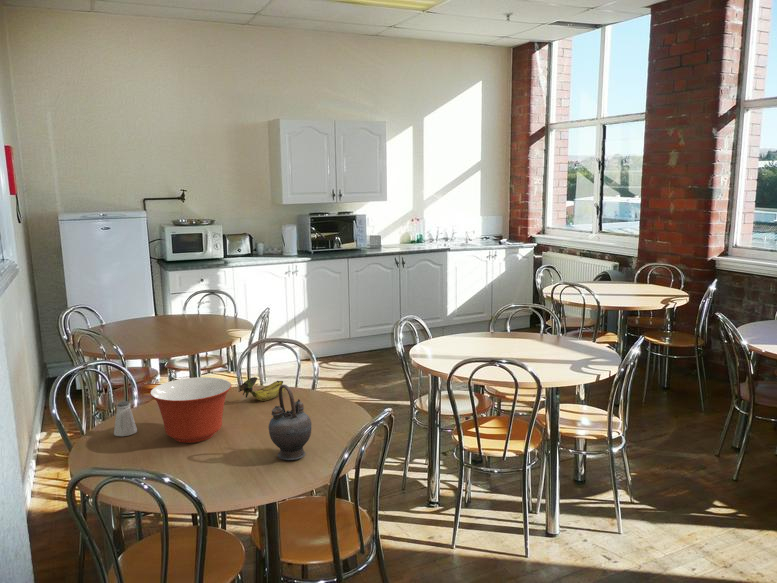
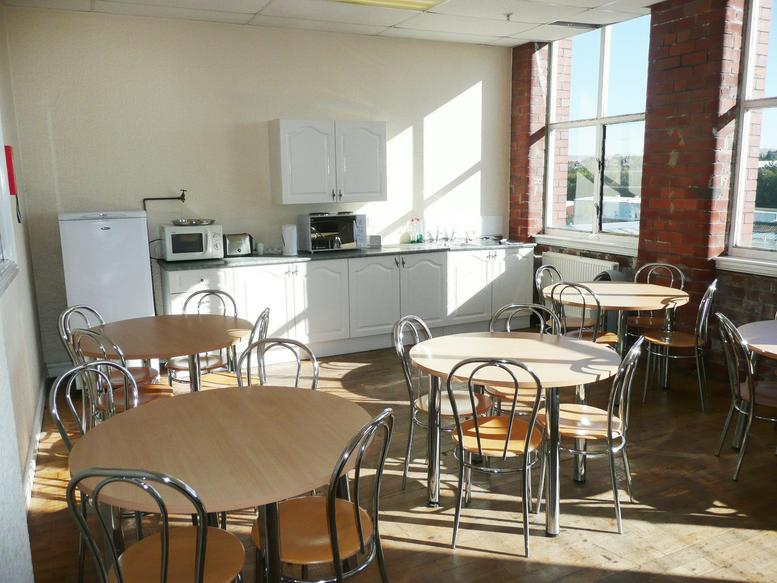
- saltshaker (124, 417)
- teapot (288, 419)
- mixing bowl (192, 411)
- banana (262, 388)
